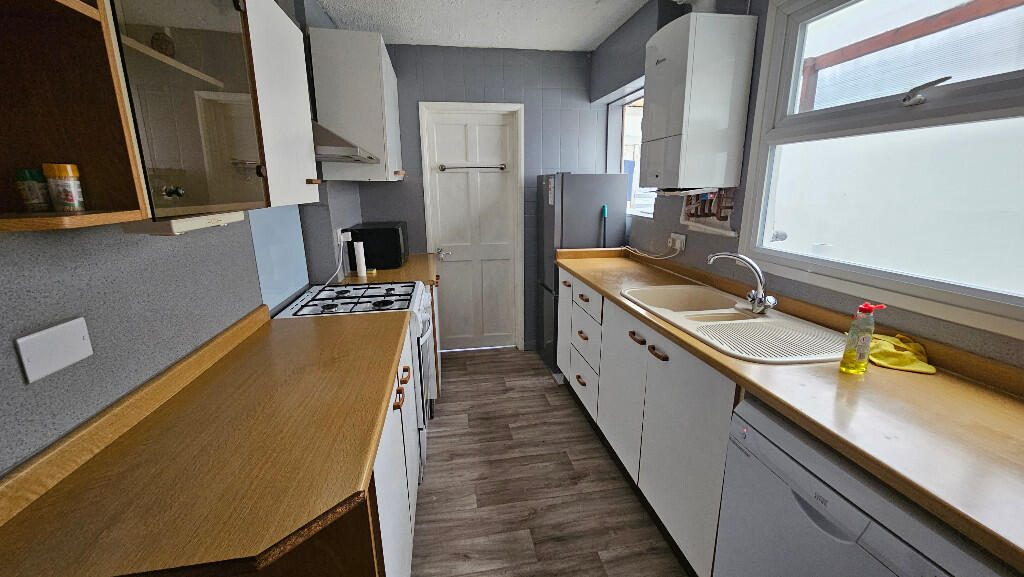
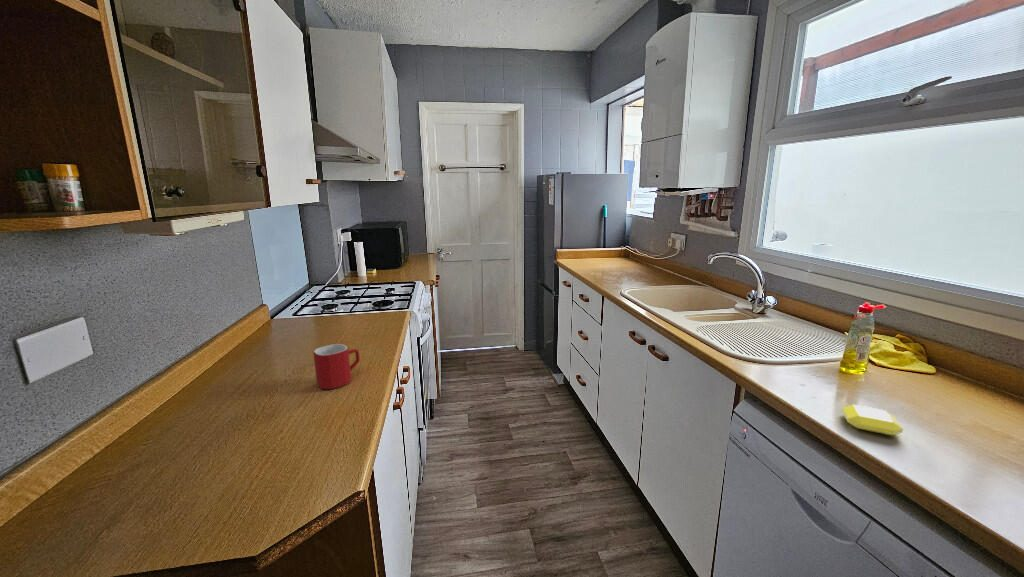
+ mug (338, 364)
+ soap bar (870, 419)
